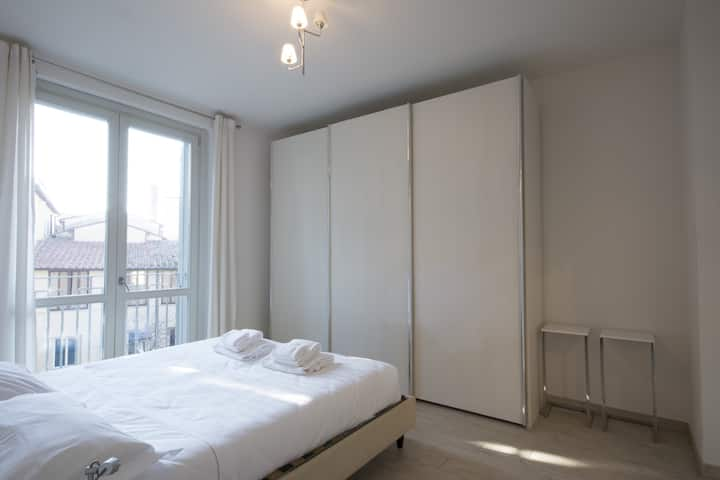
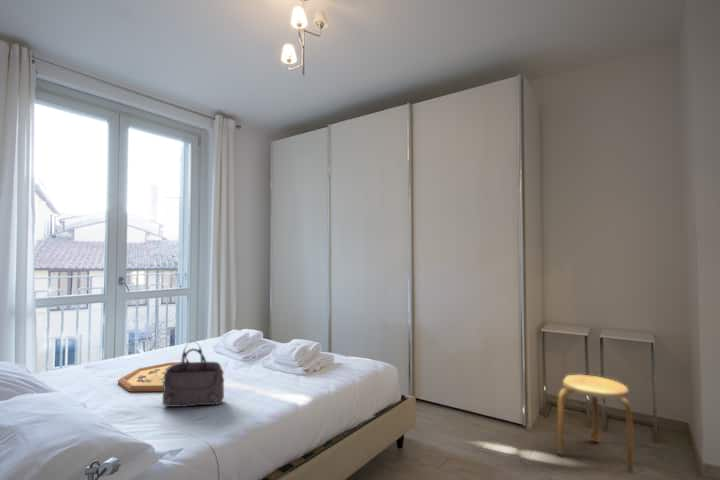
+ stool (591, 418)
+ decorative tray (165, 372)
+ handbag (193, 372)
